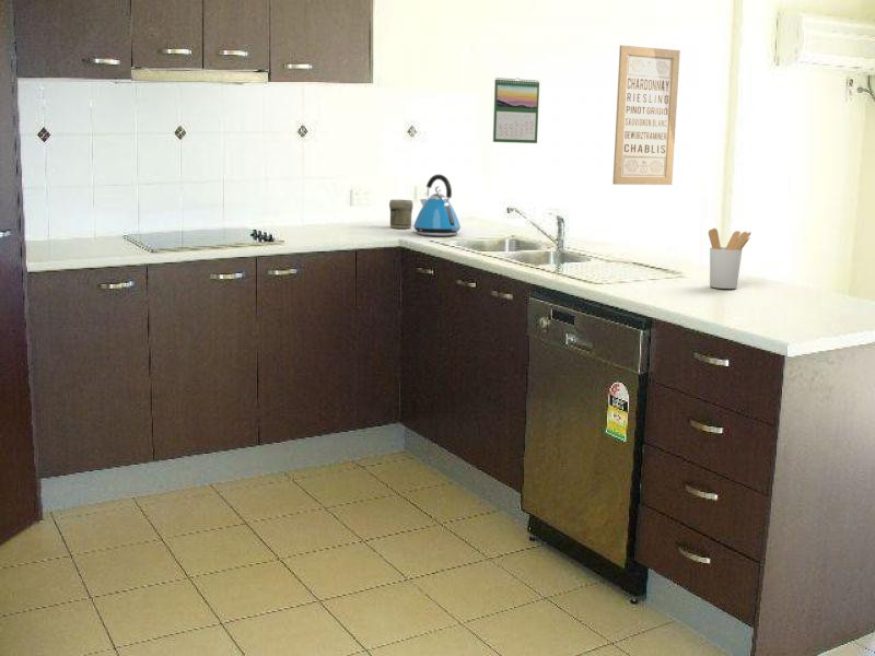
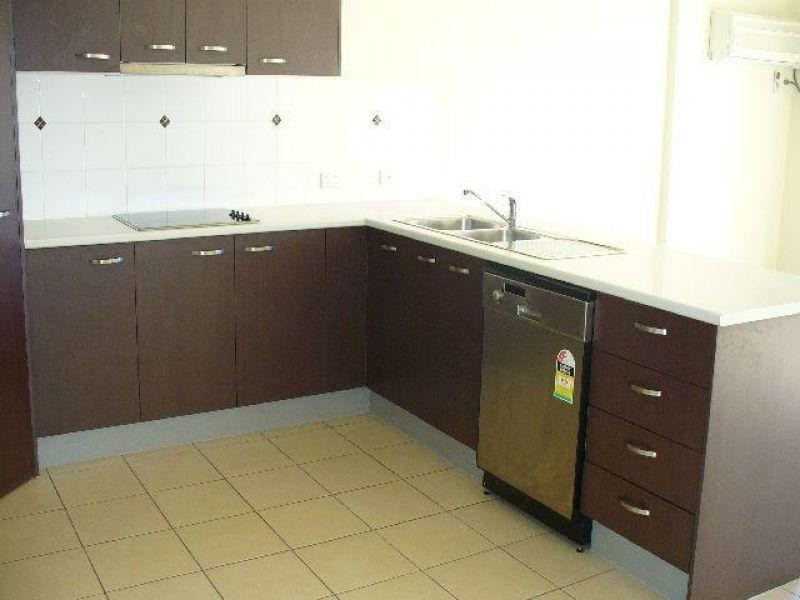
- calendar (516, 109)
- jar (400, 213)
- kettle (439, 203)
- utensil holder (730, 257)
- wall art (646, 117)
